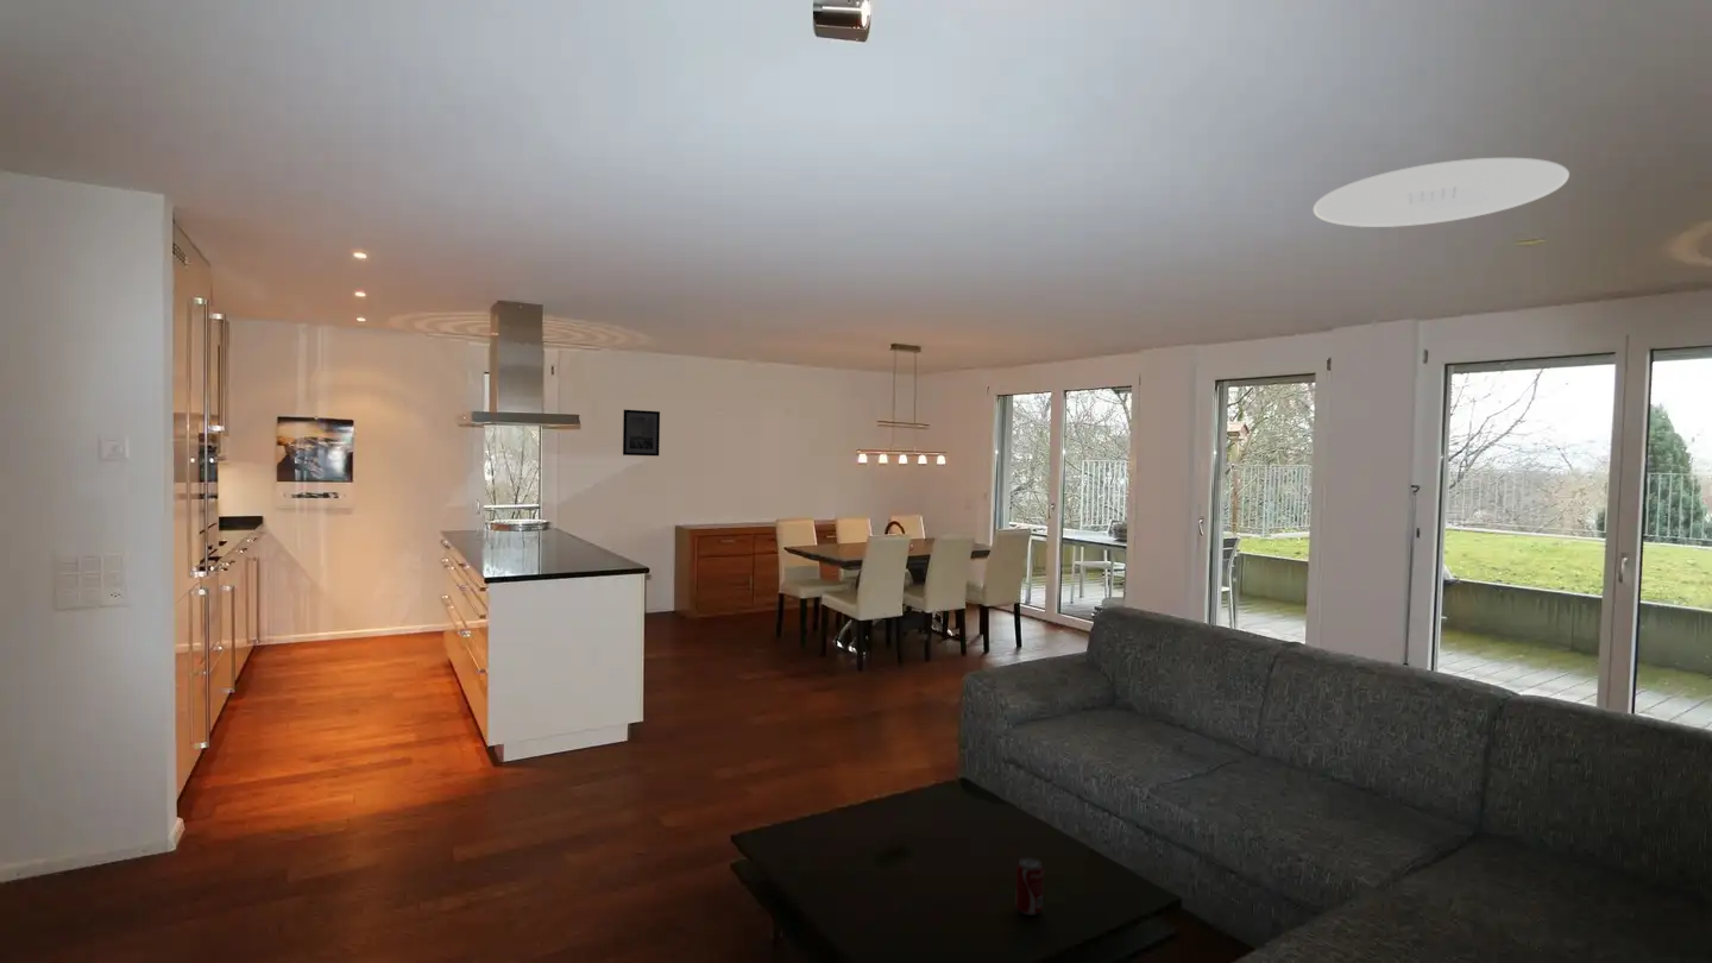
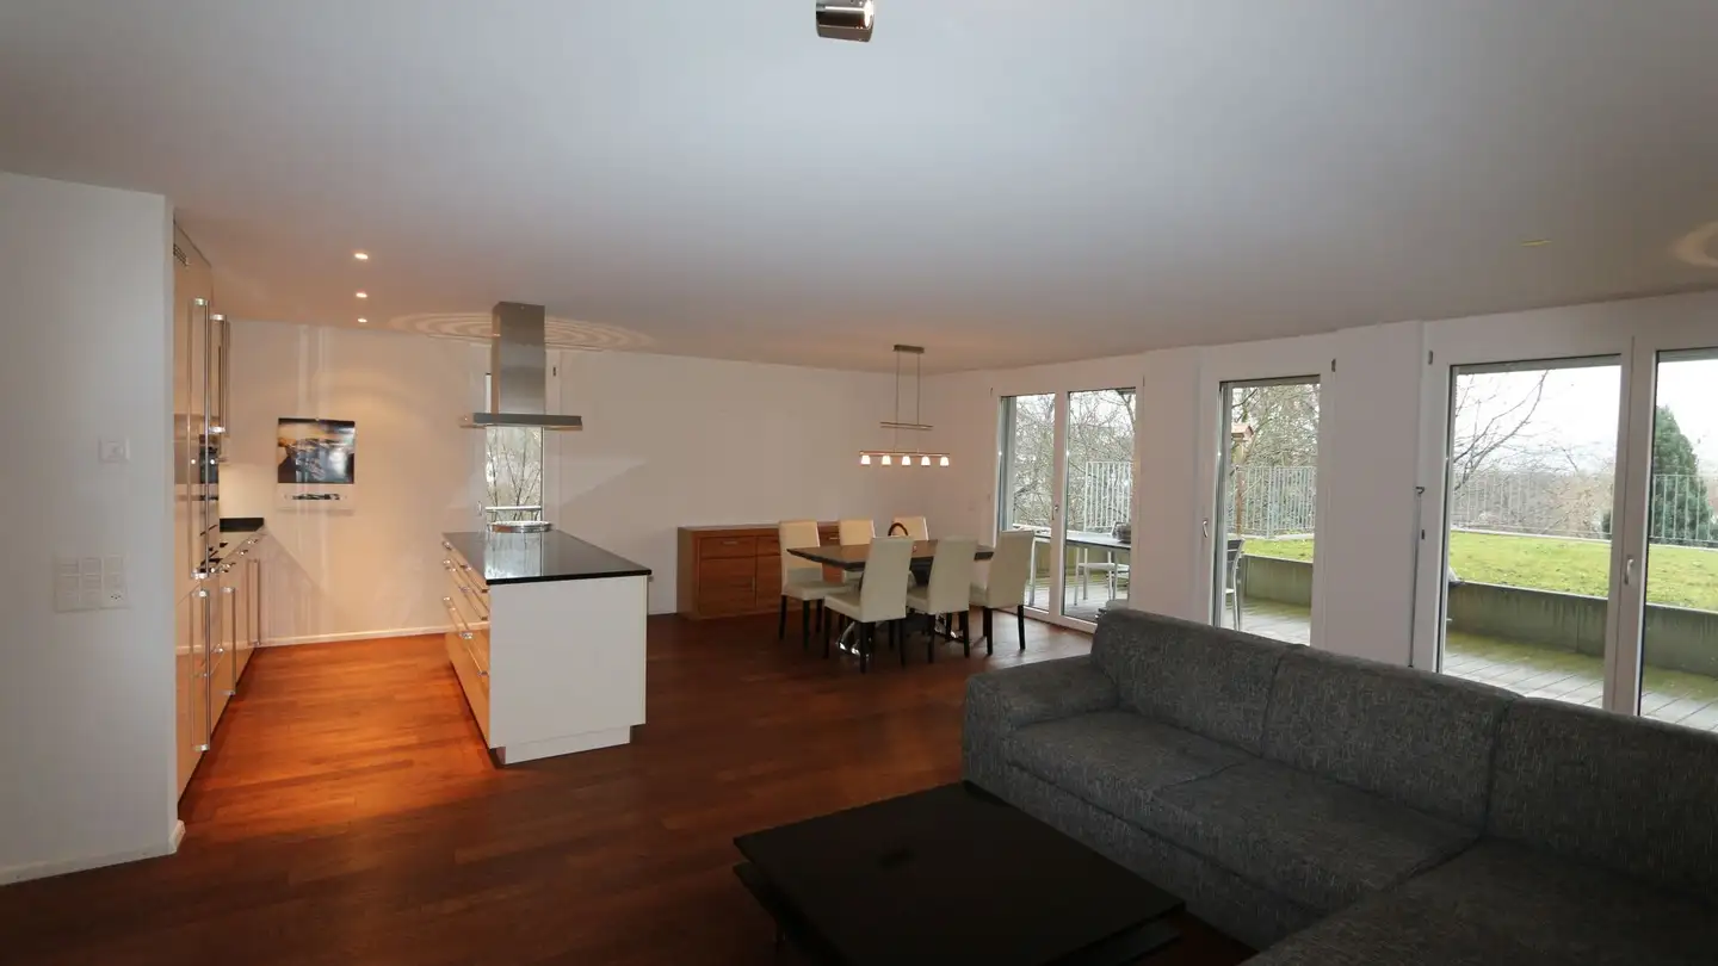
- beverage can (1030, 886)
- ceiling light (1431, 185)
- wall art (641, 433)
